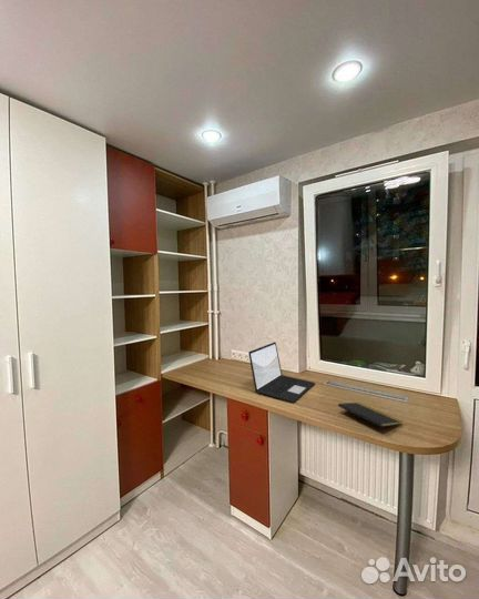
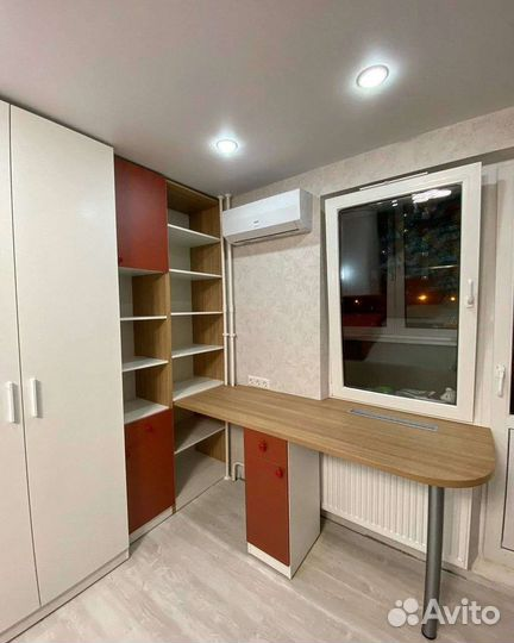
- laptop (279, 368)
- notepad (368, 413)
